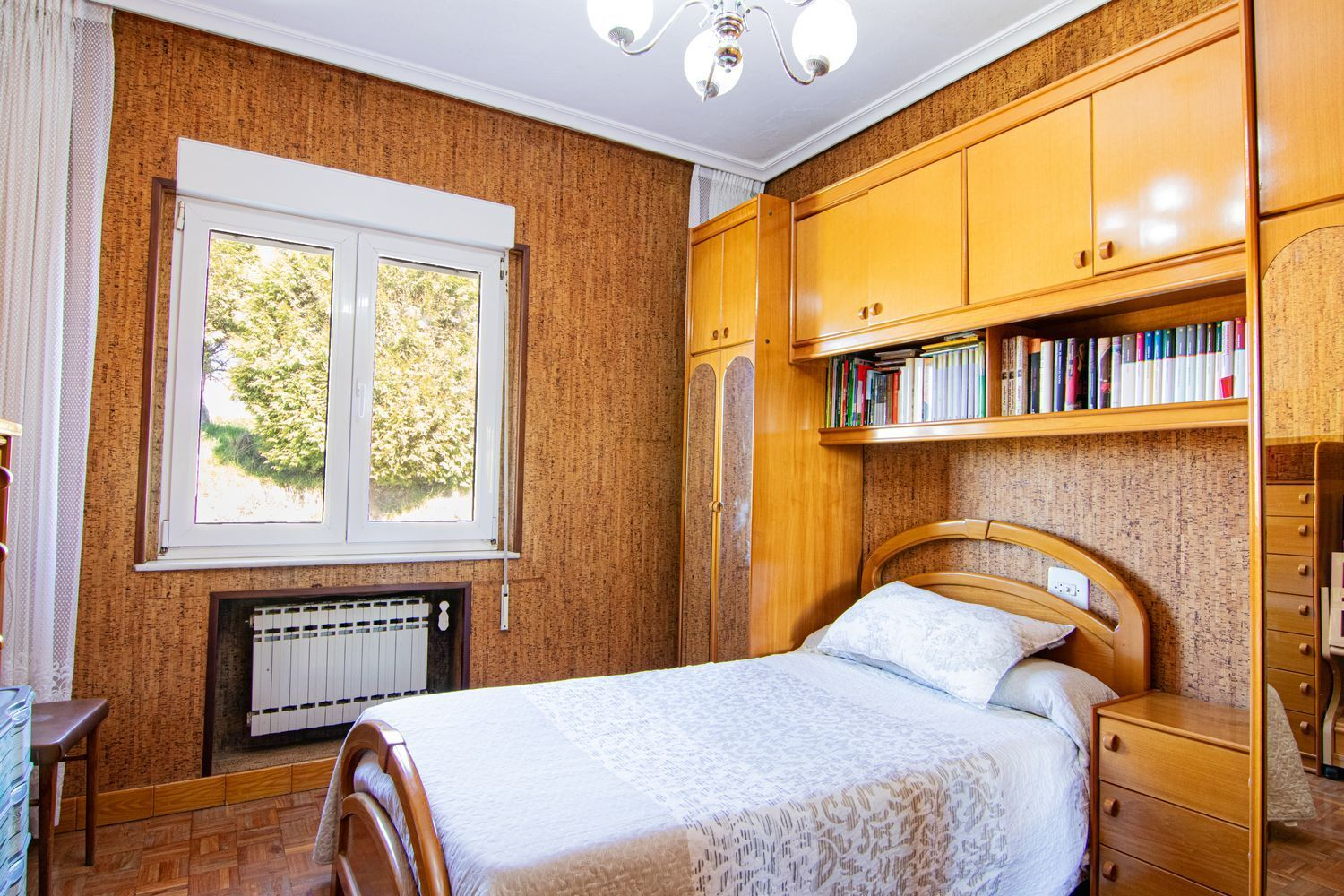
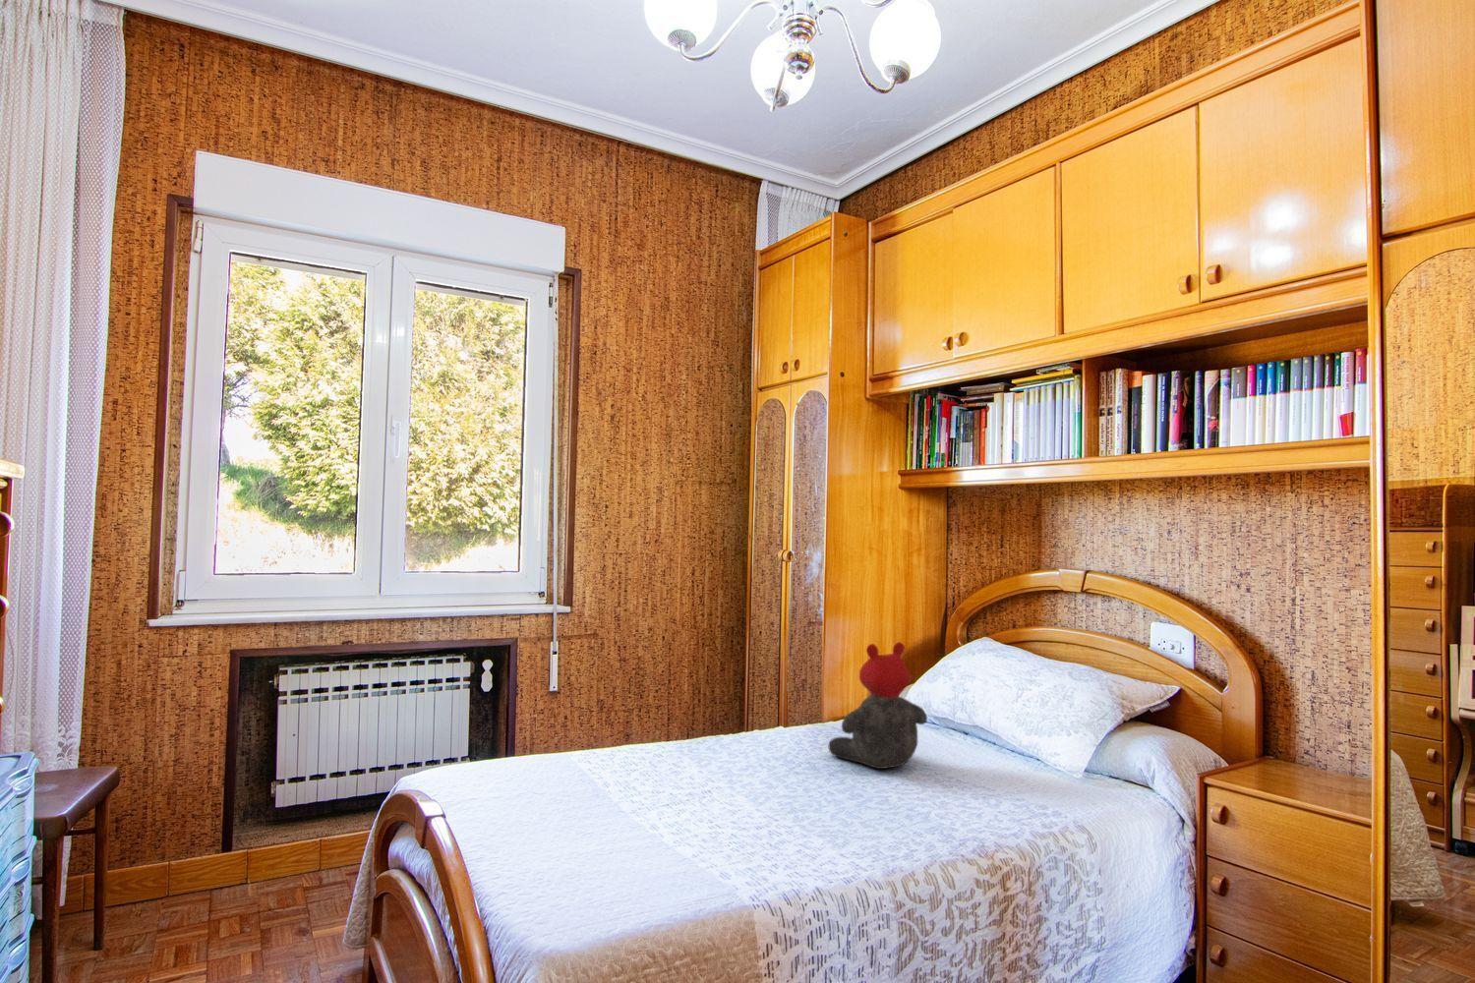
+ teddy bear (875, 701)
